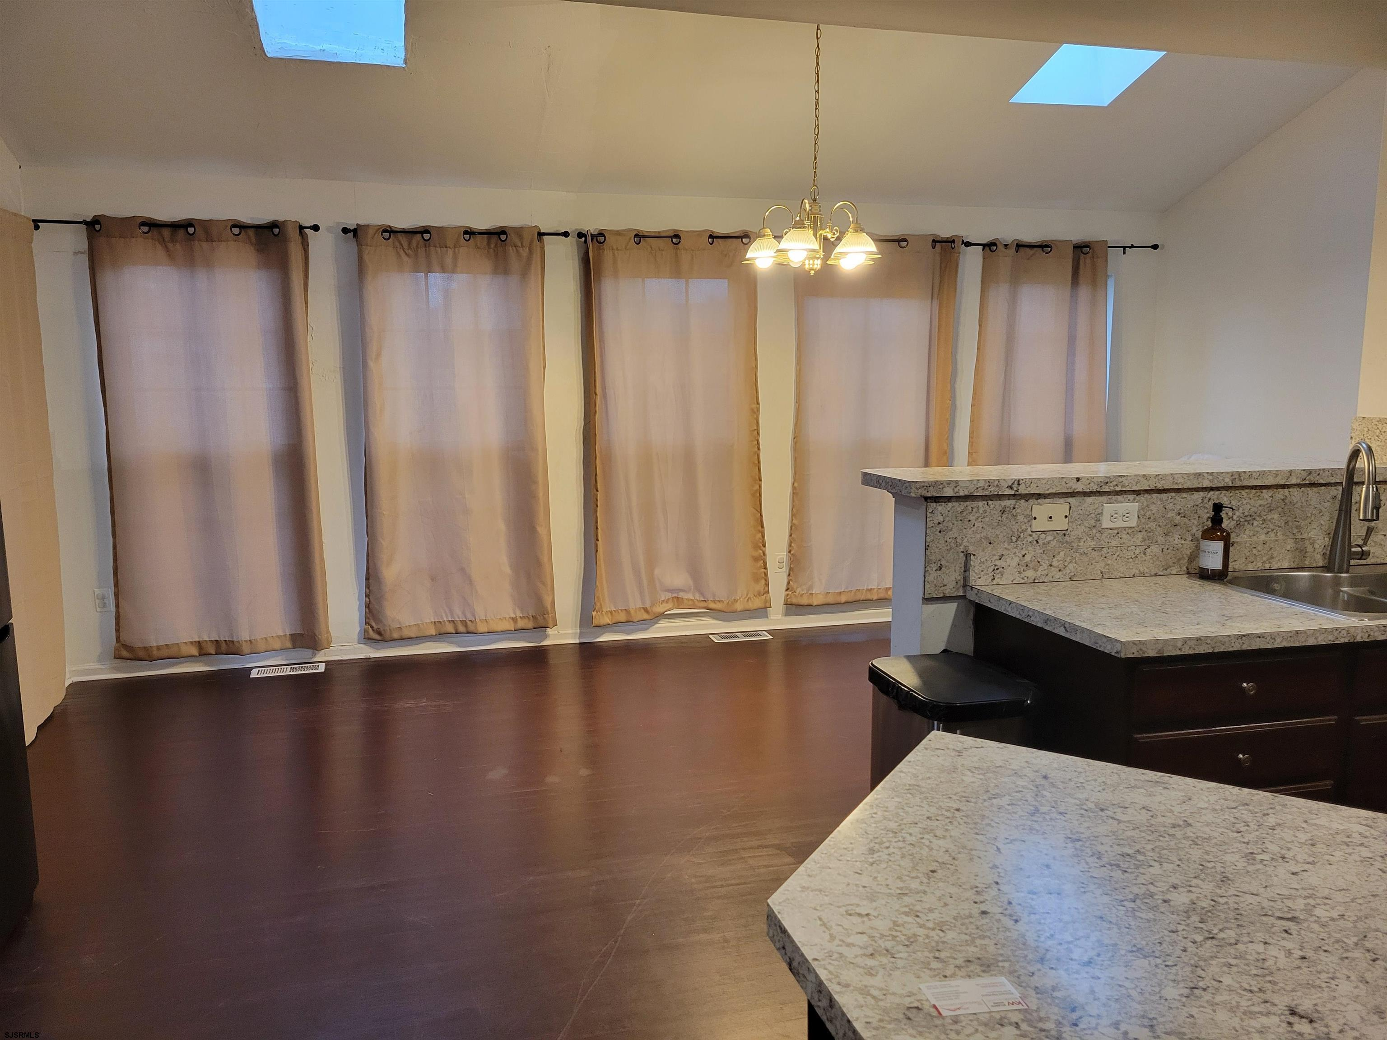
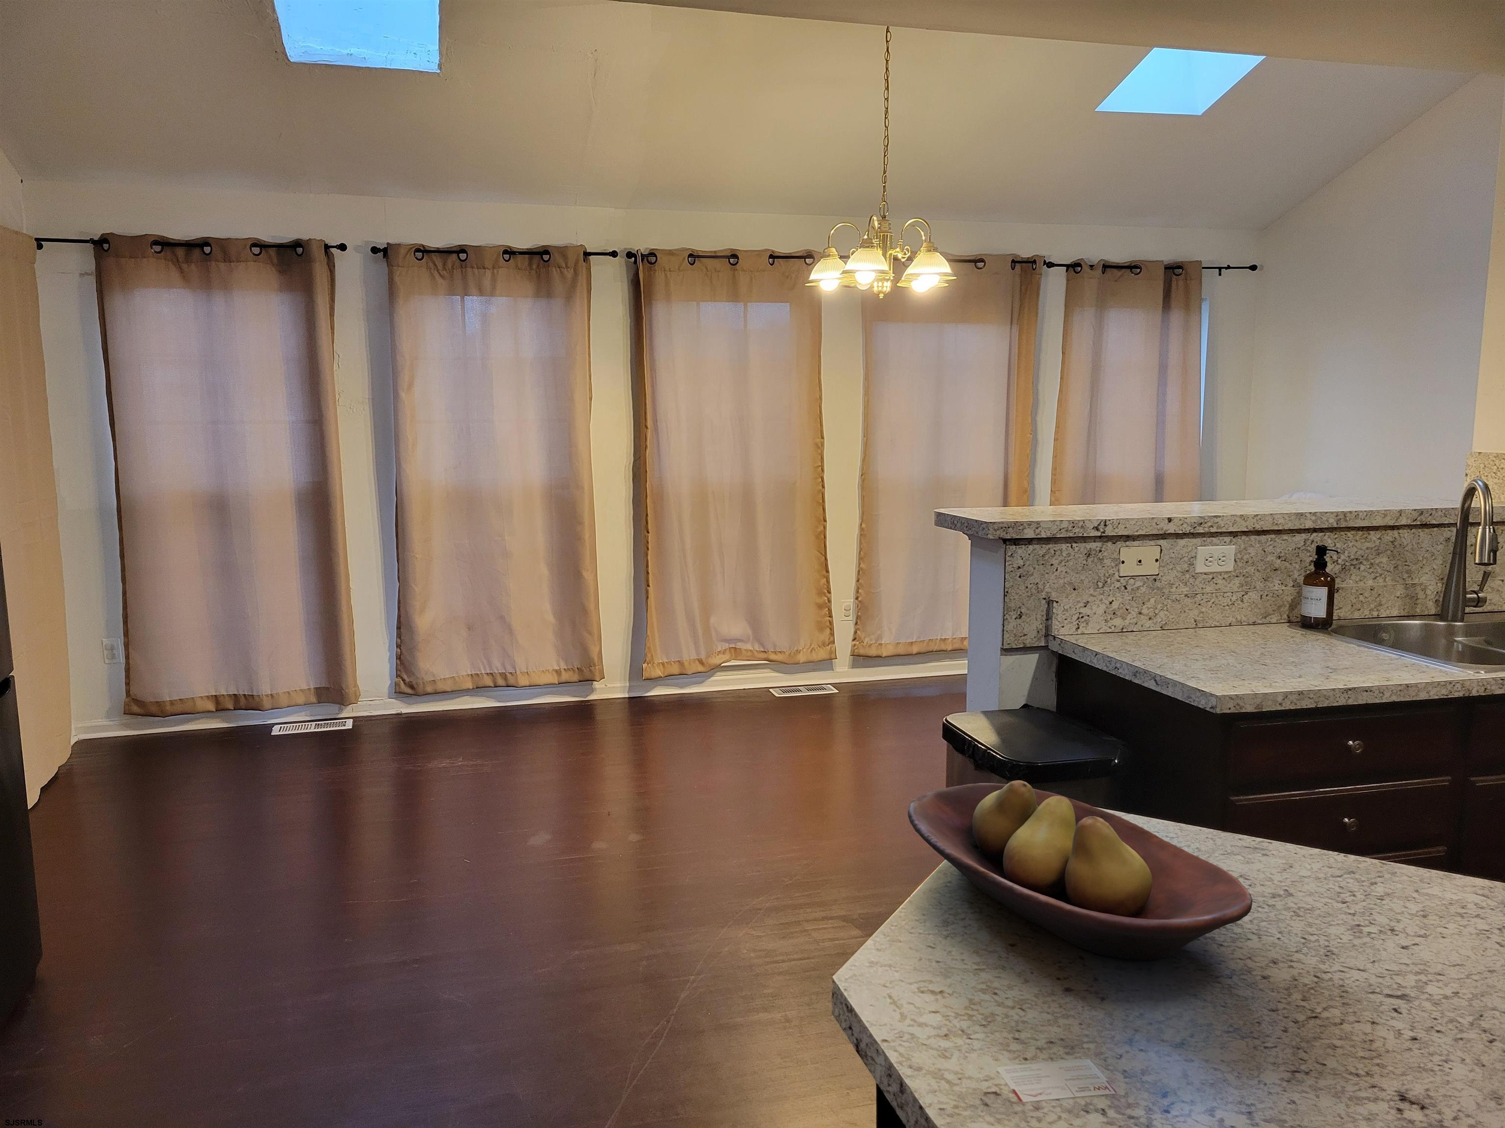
+ fruit bowl (1059, 848)
